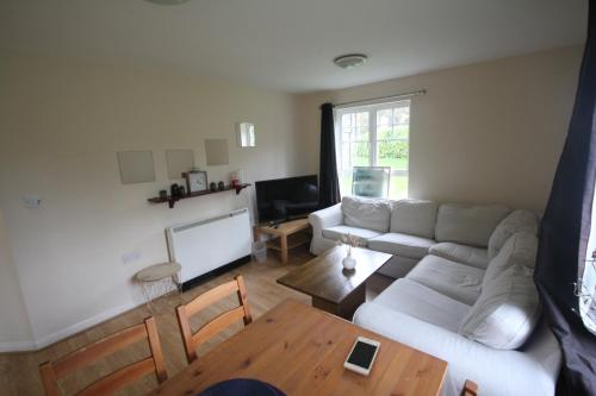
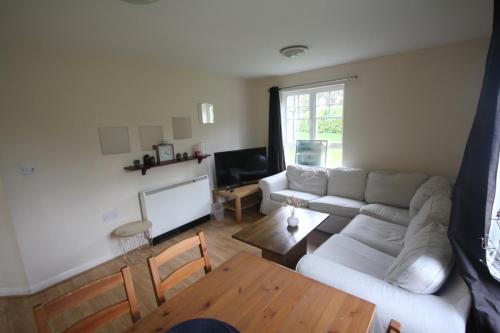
- cell phone (362, 354)
